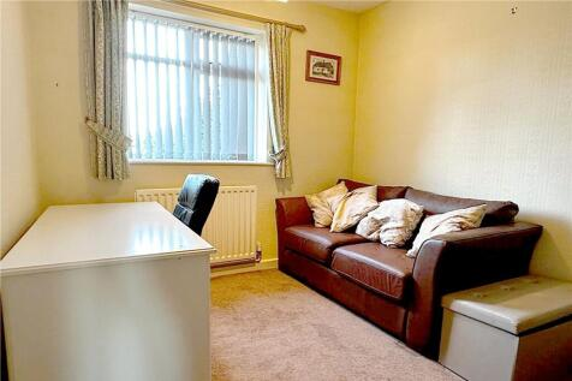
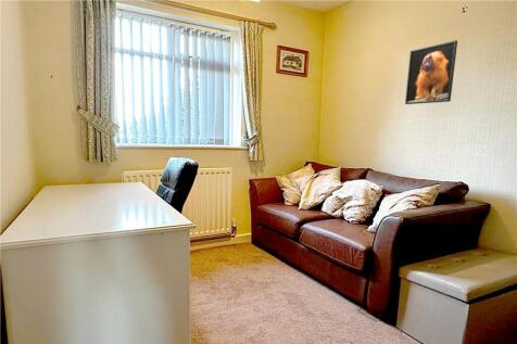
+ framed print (429, 75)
